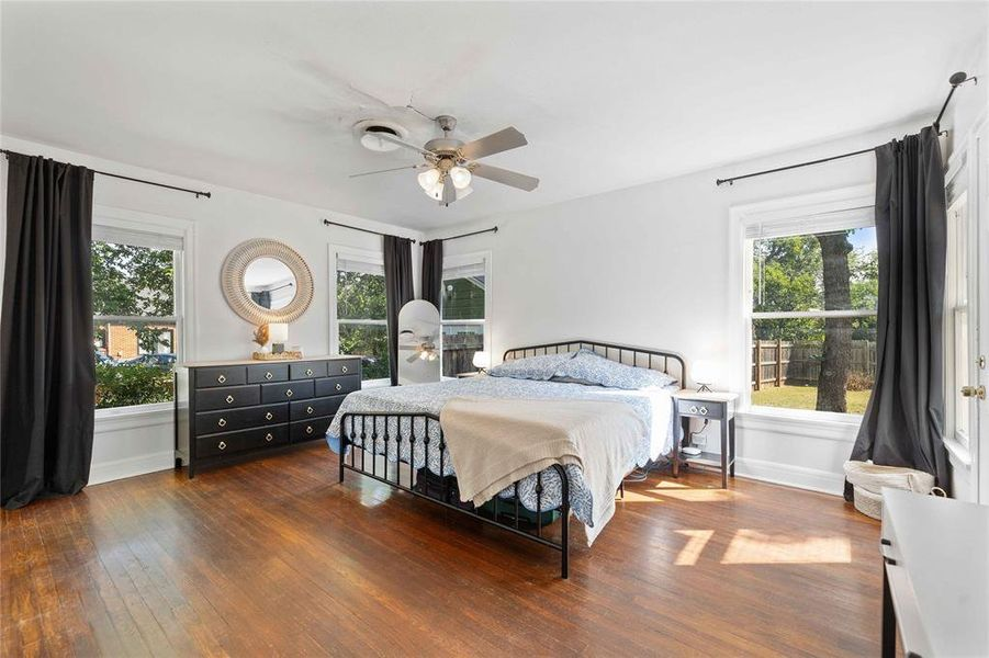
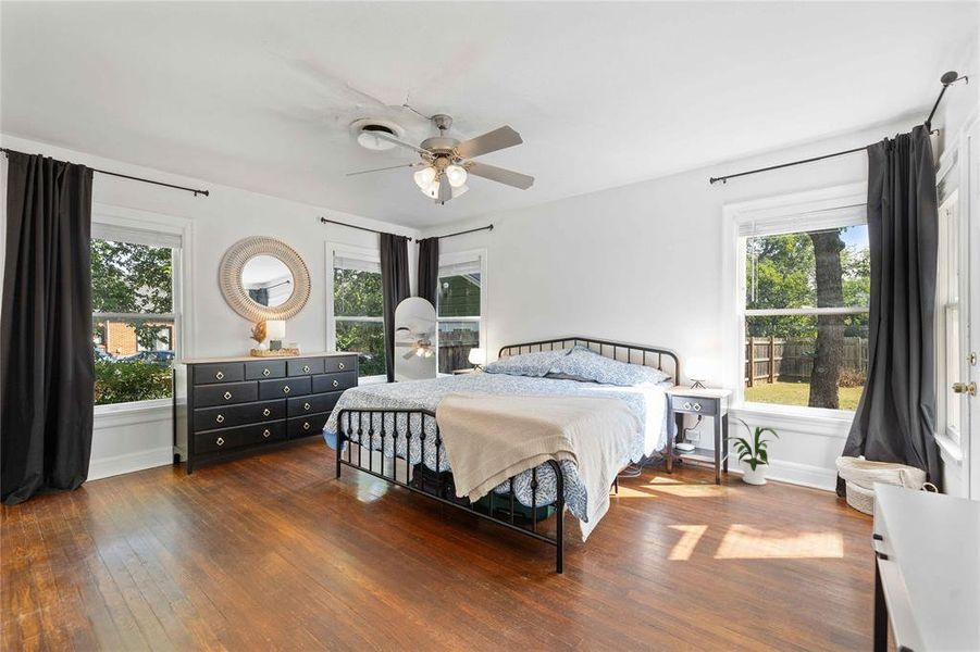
+ house plant (750, 450)
